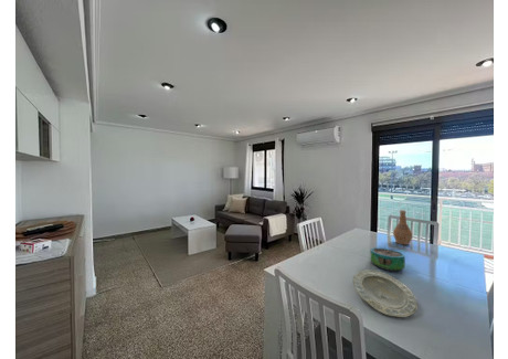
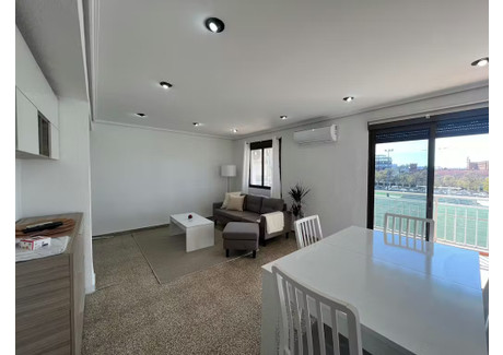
- vase (402, 226)
- plate (382, 289)
- decorative bowl (387, 258)
